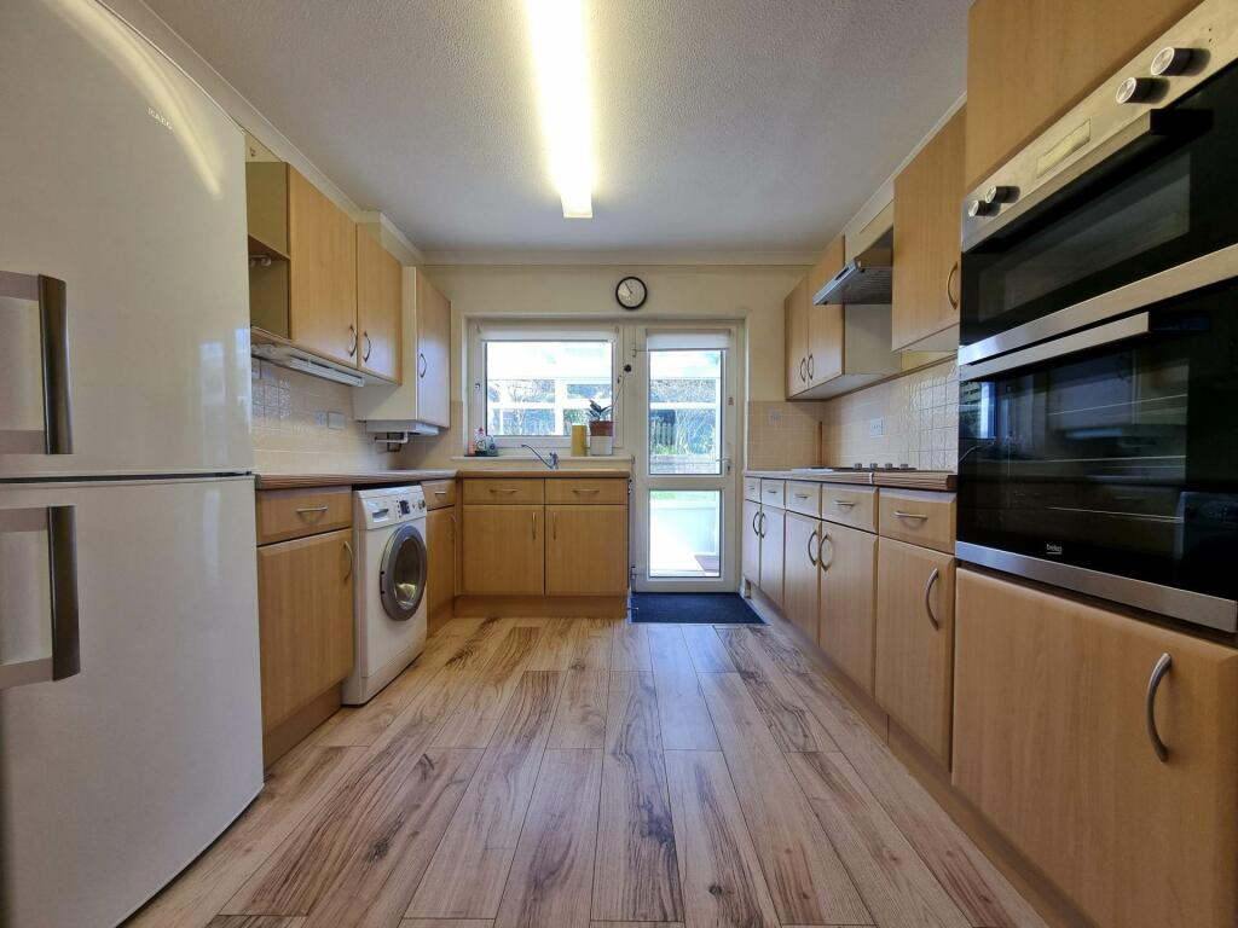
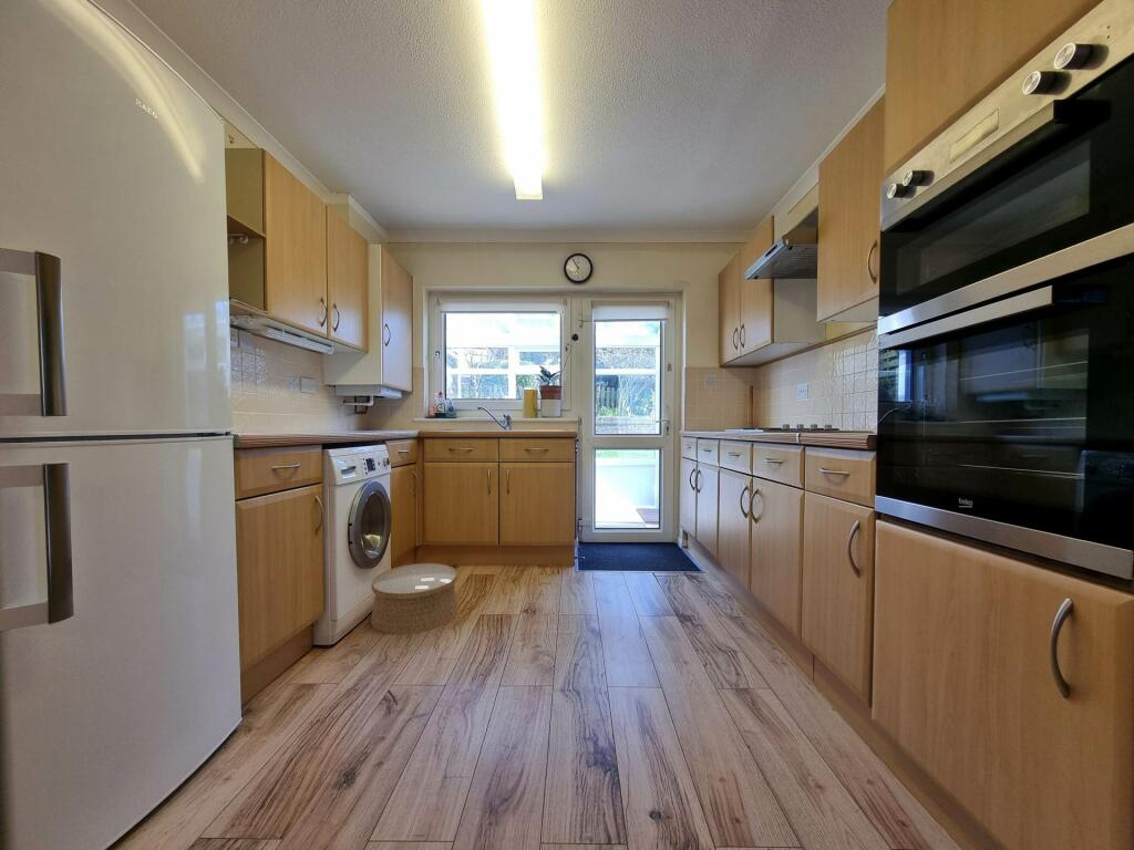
+ woven basket (415, 595)
